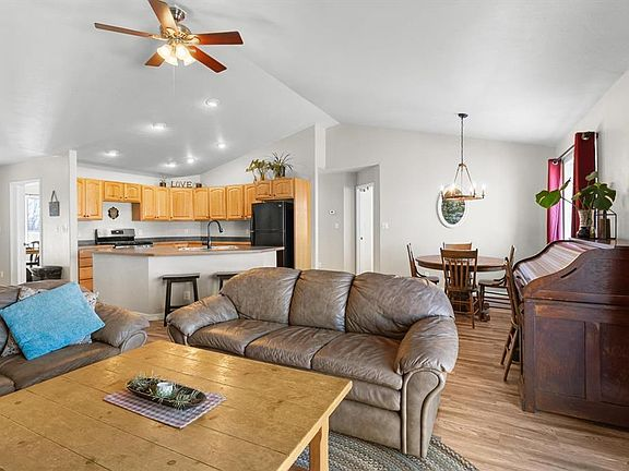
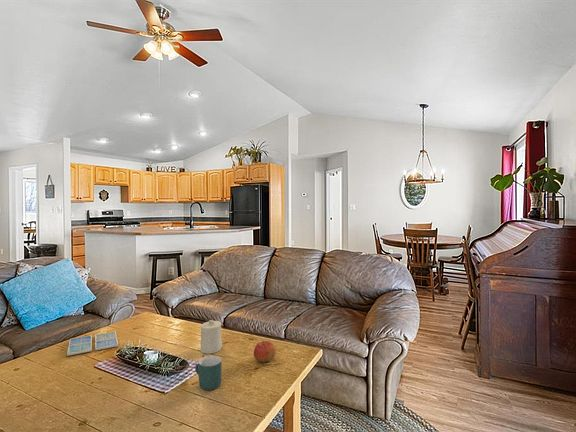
+ candle (211, 334)
+ apple (264, 350)
+ mug (206, 372)
+ drink coaster (91, 342)
